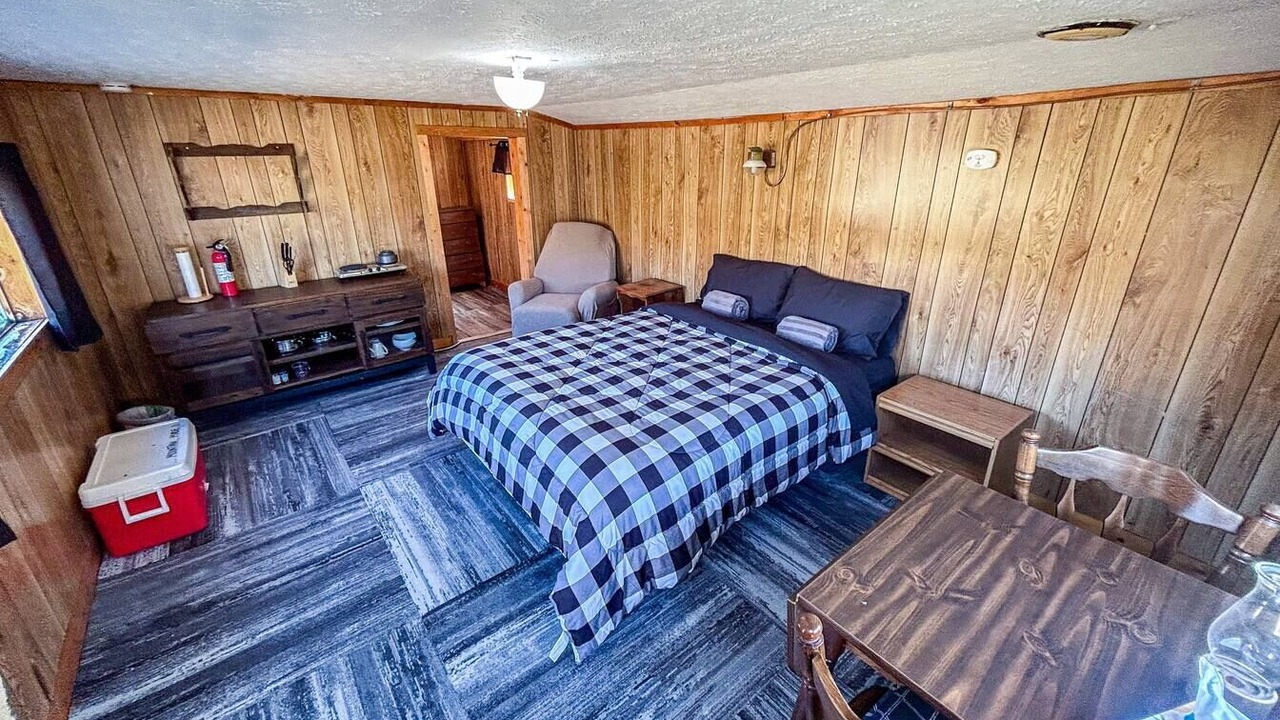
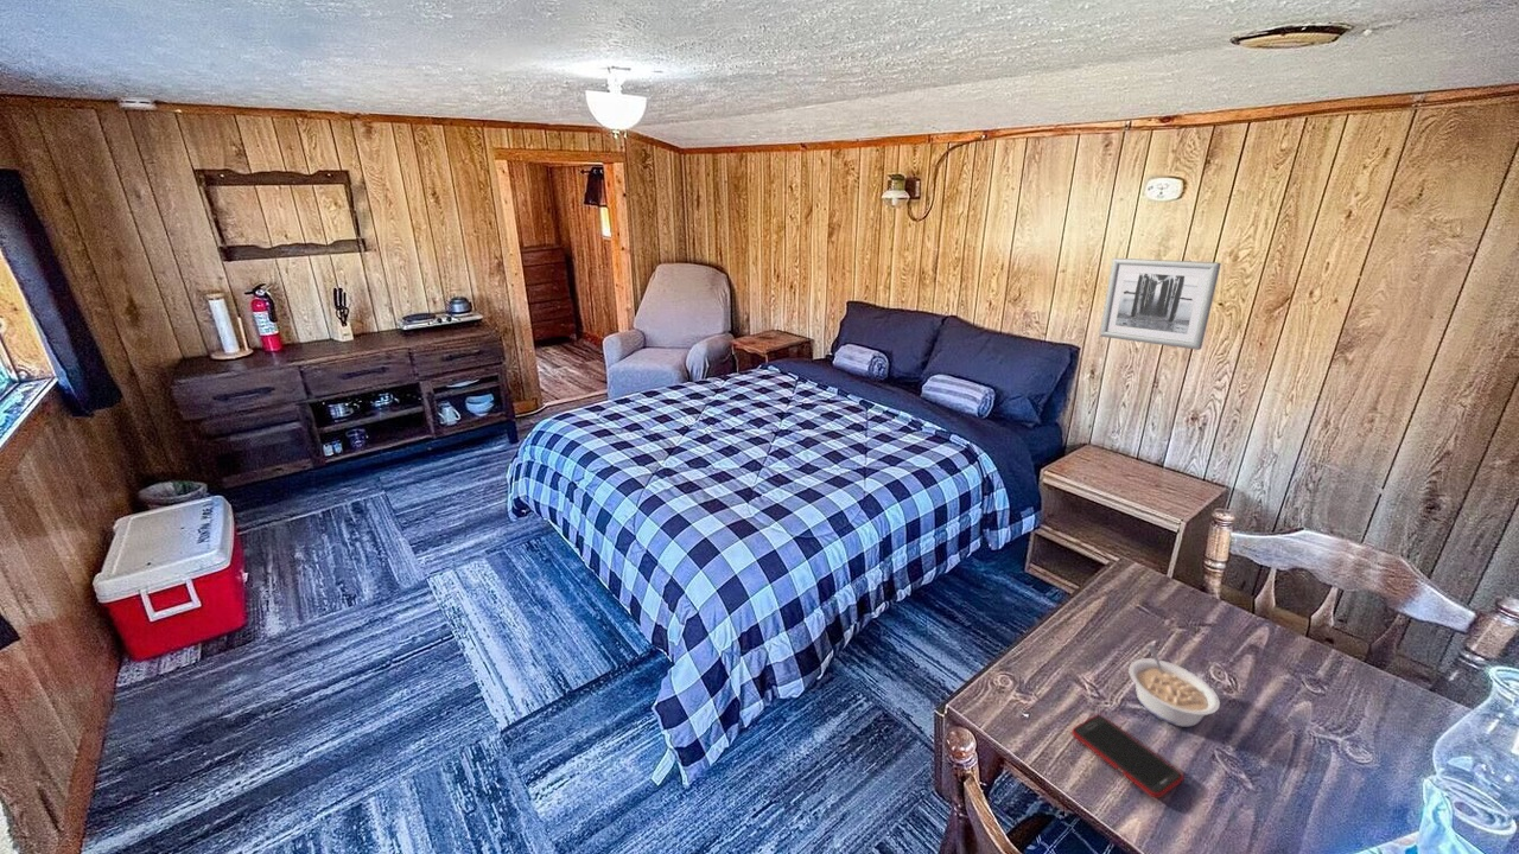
+ legume (1167, 690)
+ wall art (1155, 301)
+ cell phone (1125, 753)
